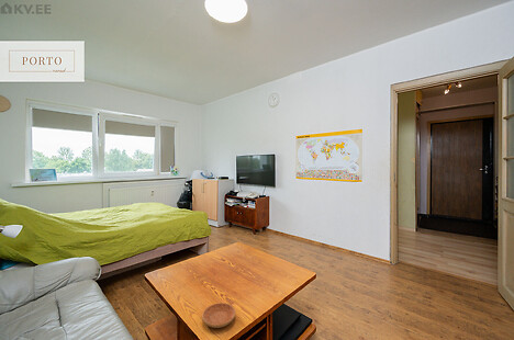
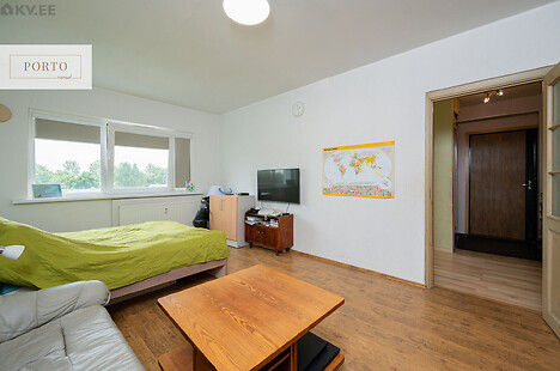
- saucer (219, 315)
